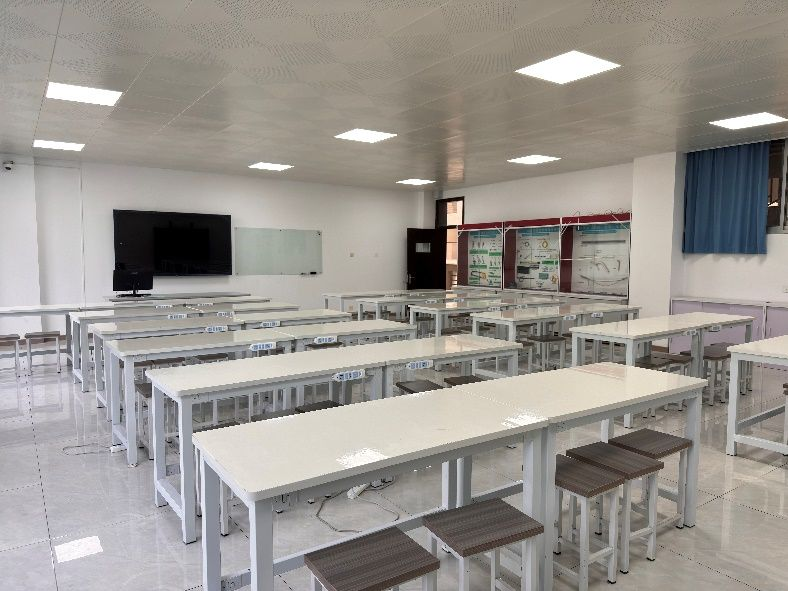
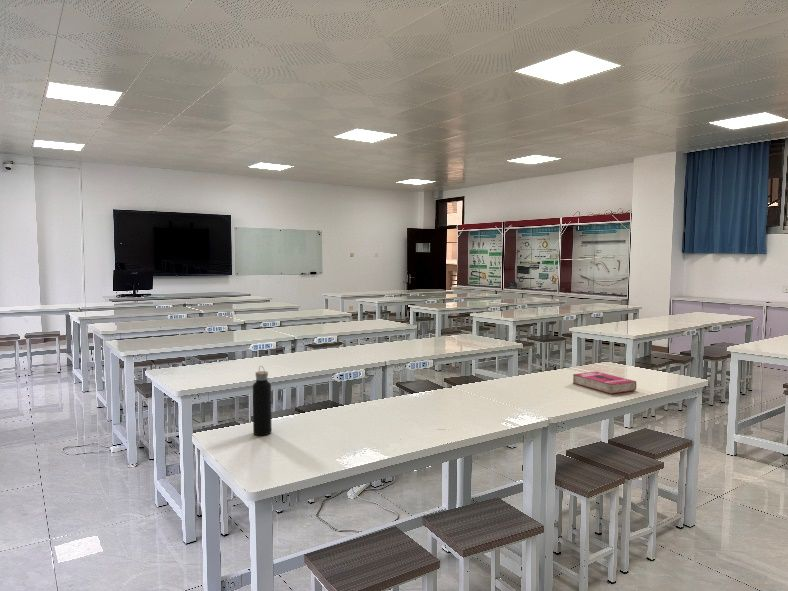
+ book (603, 382)
+ water bottle (262, 399)
